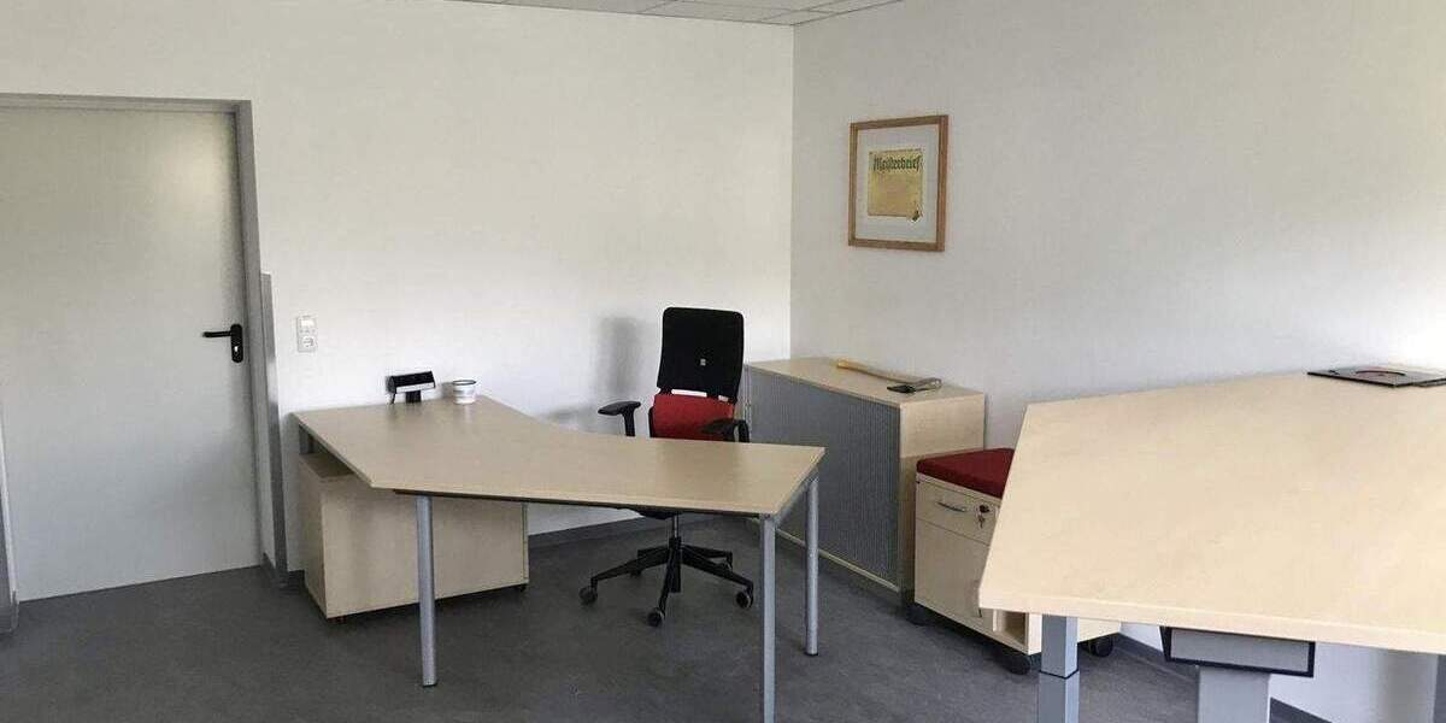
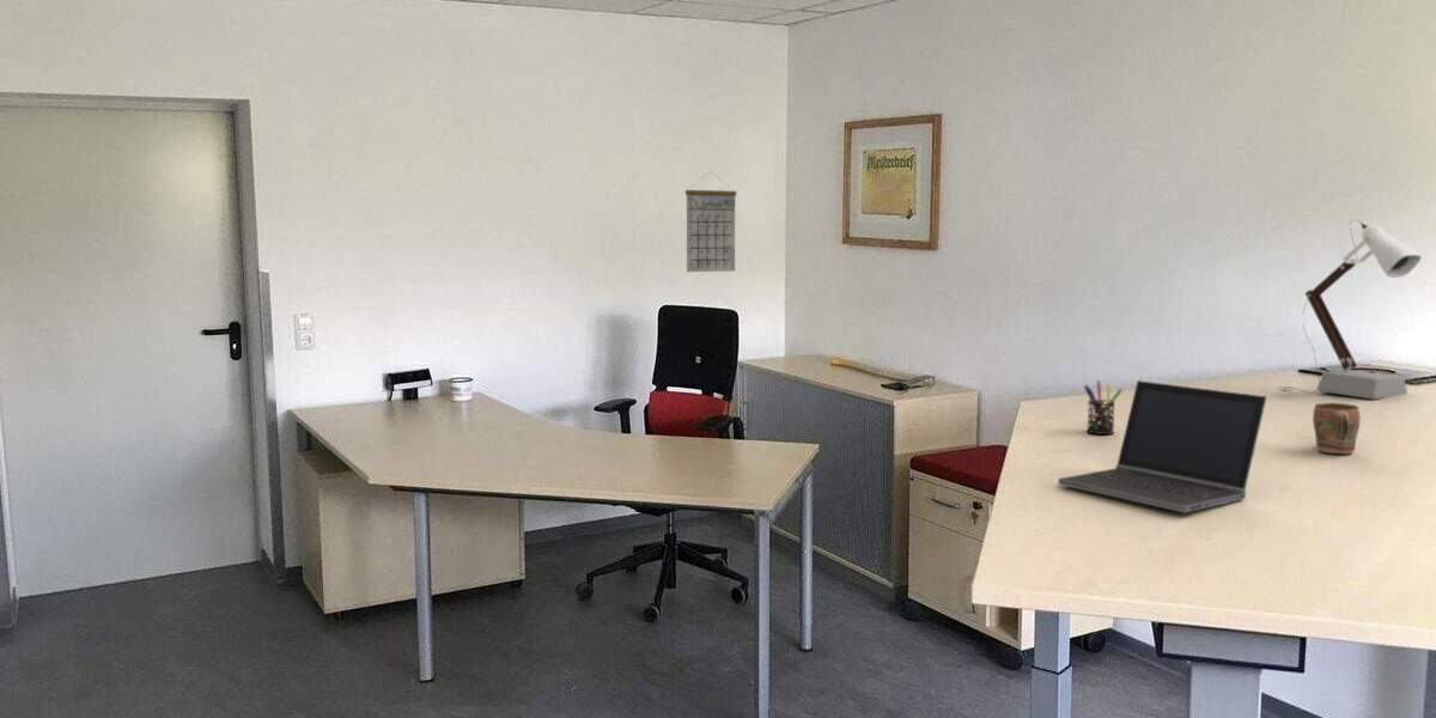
+ mug (1334, 428)
+ desk lamp (1329, 314)
+ laptop computer (1160, 442)
+ calendar (711, 221)
+ pen holder (1103, 404)
